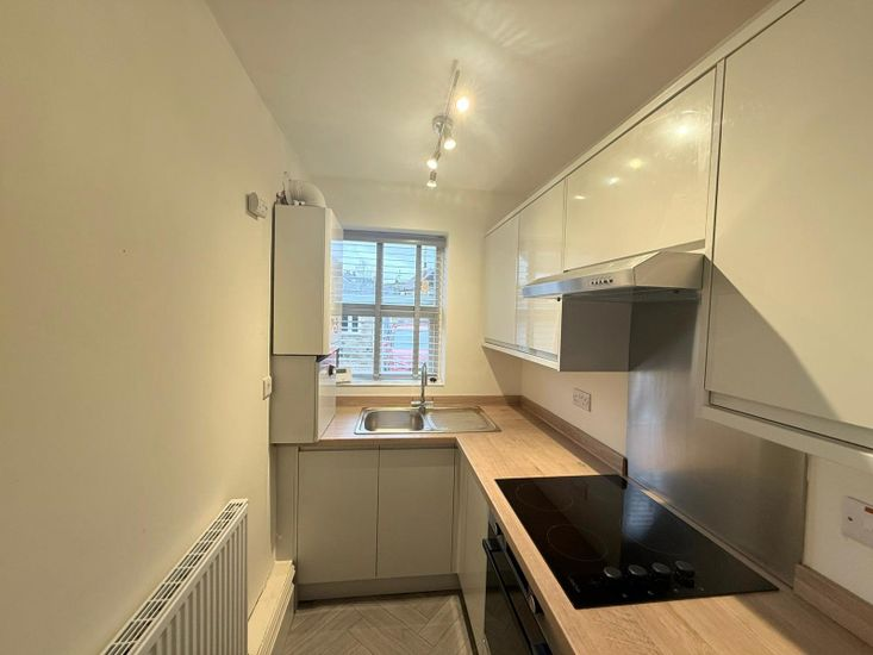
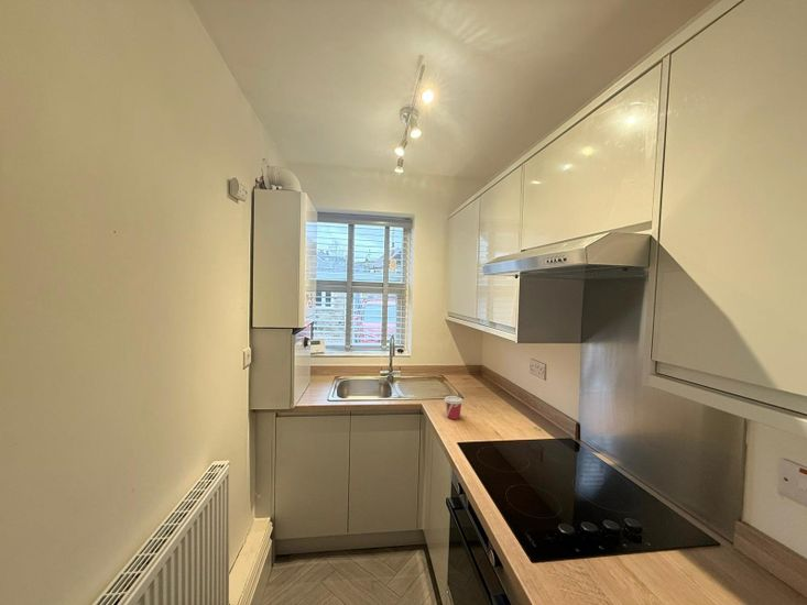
+ cup (452, 407)
